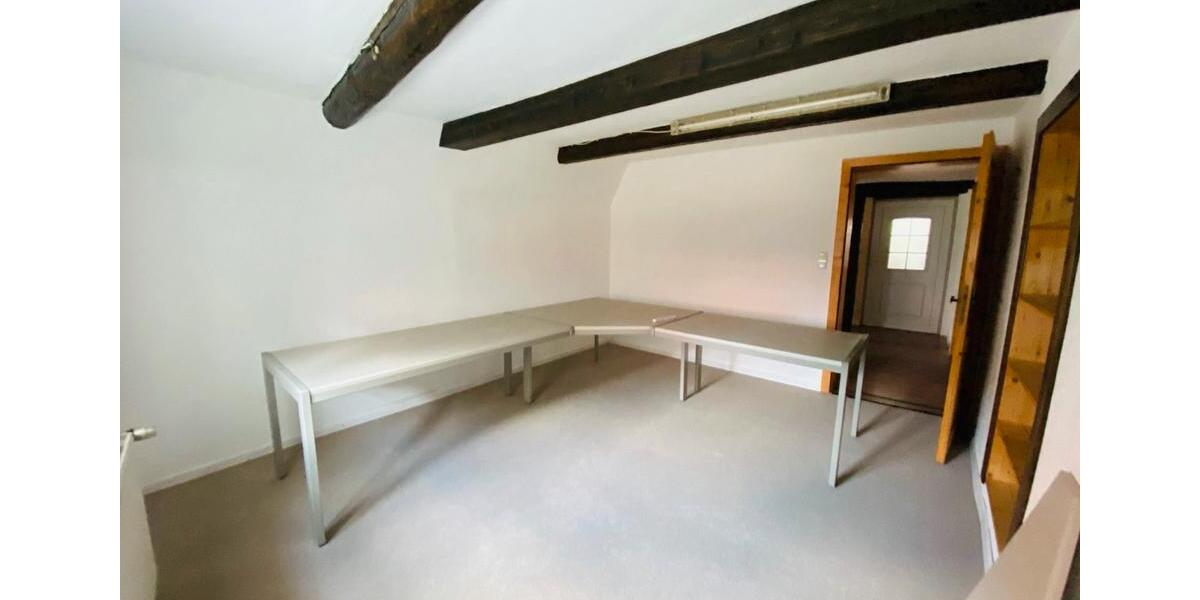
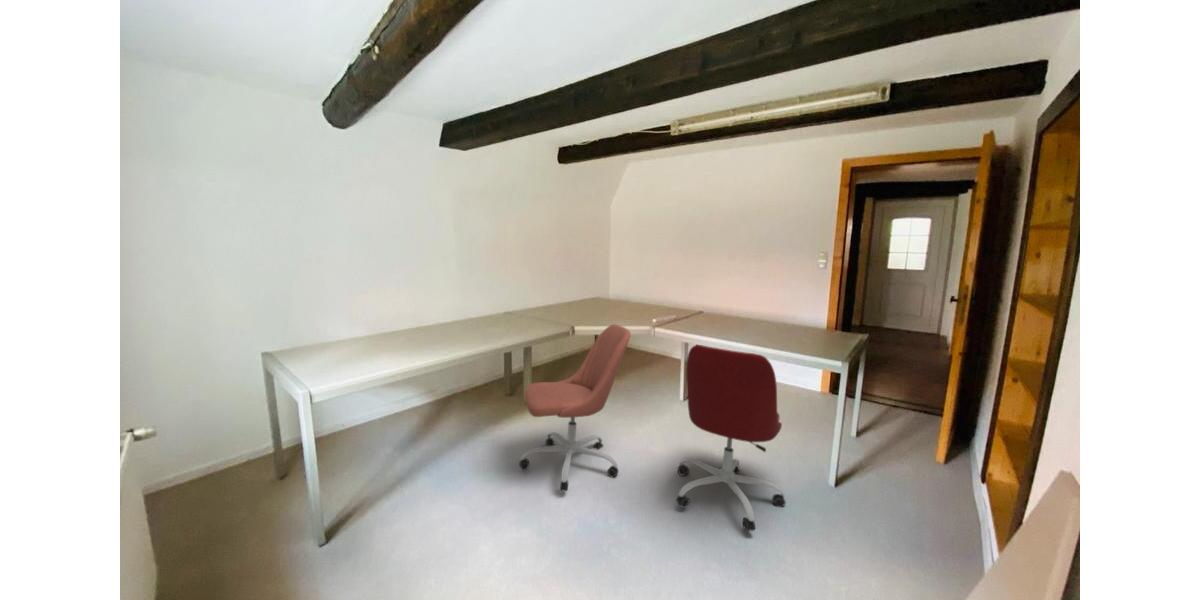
+ office chair (731, 420)
+ office chair (572, 397)
